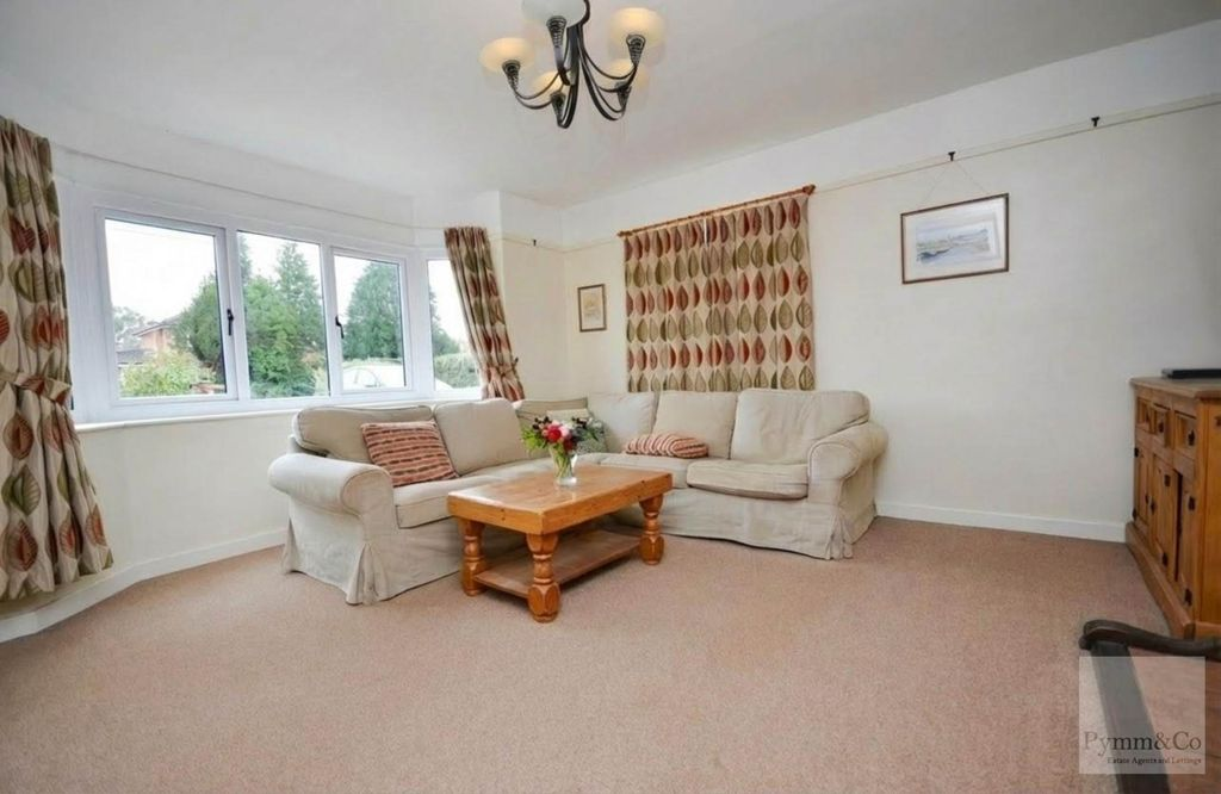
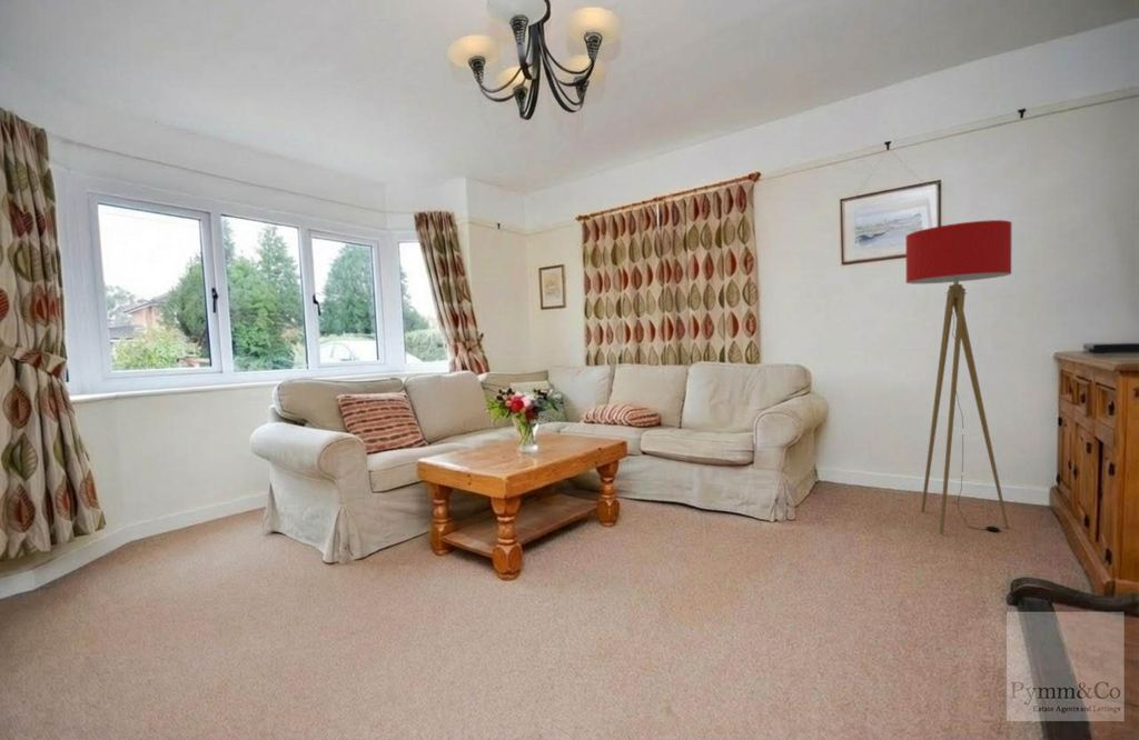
+ floor lamp (955, 379)
